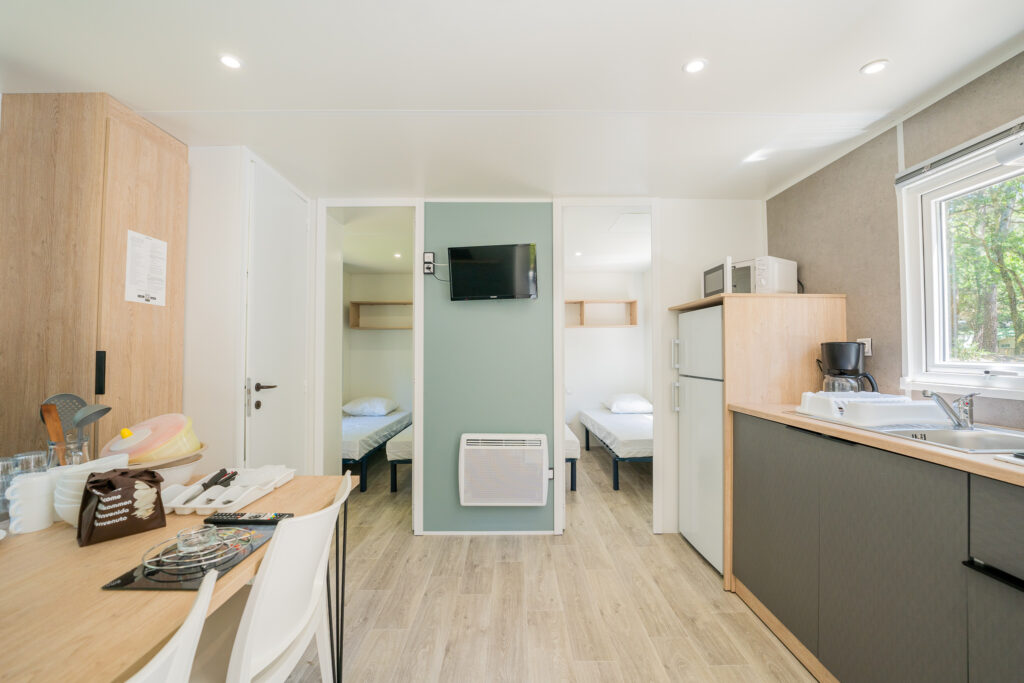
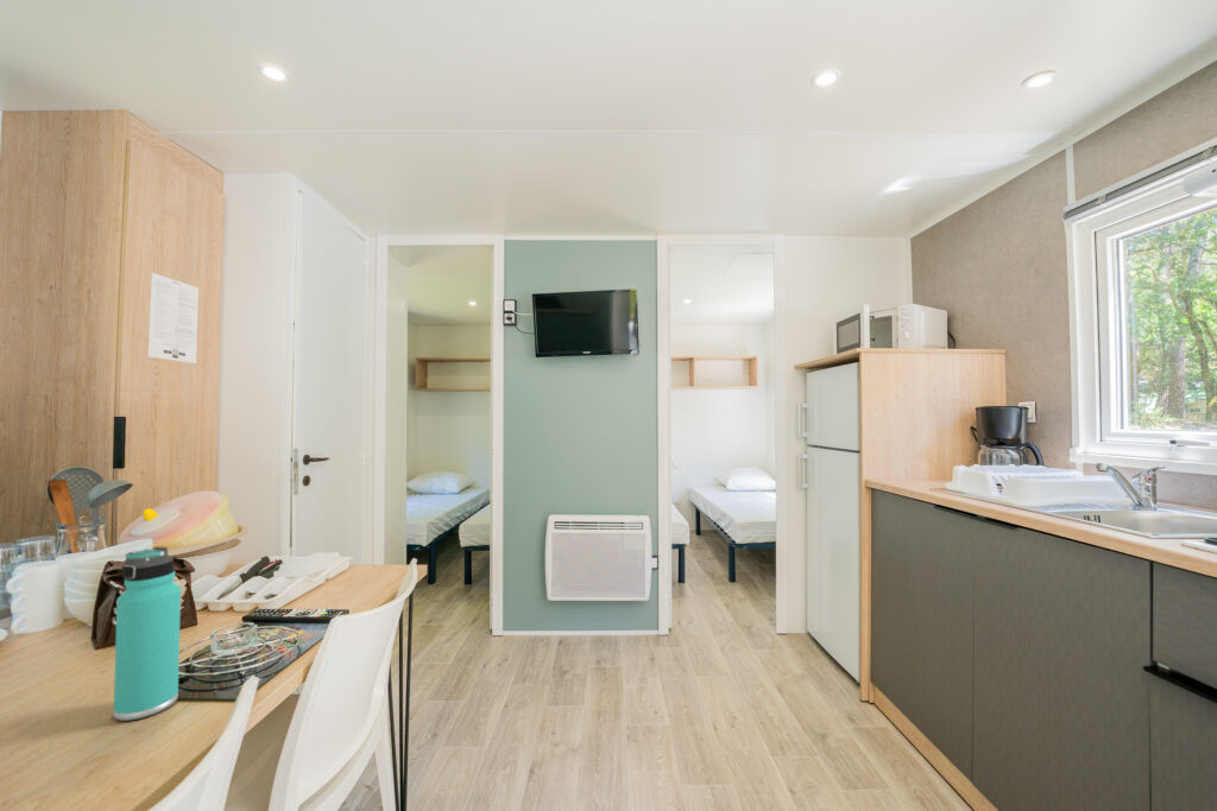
+ thermos bottle (149, 627)
